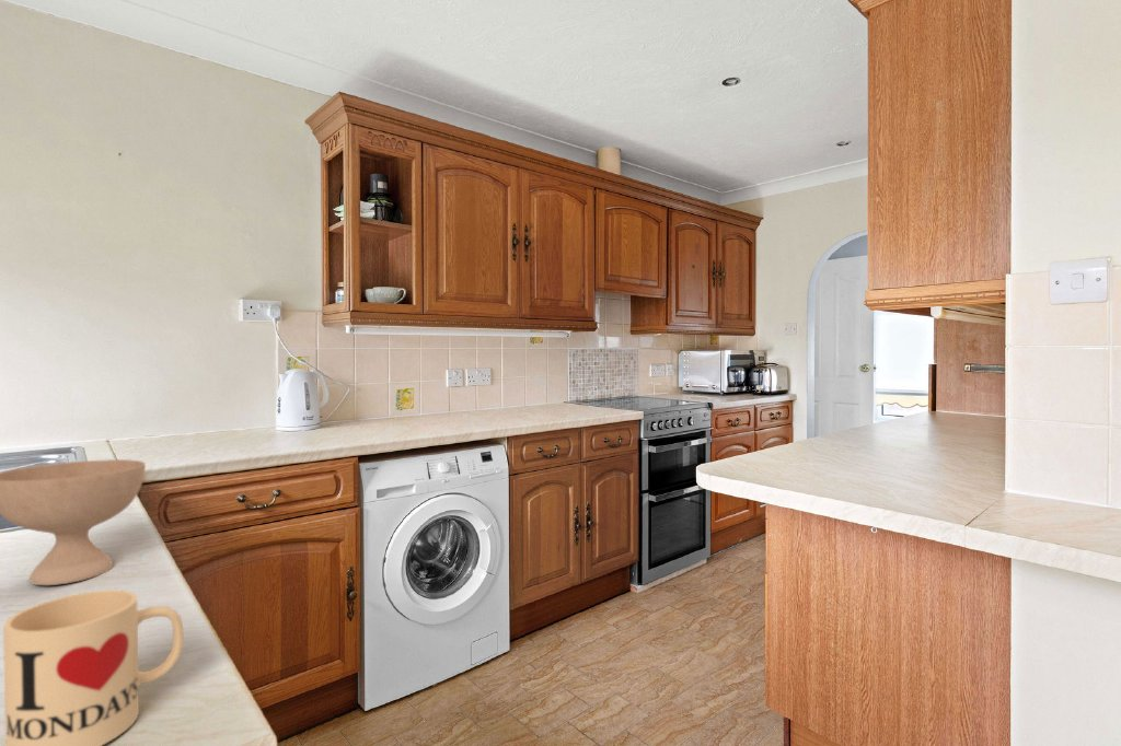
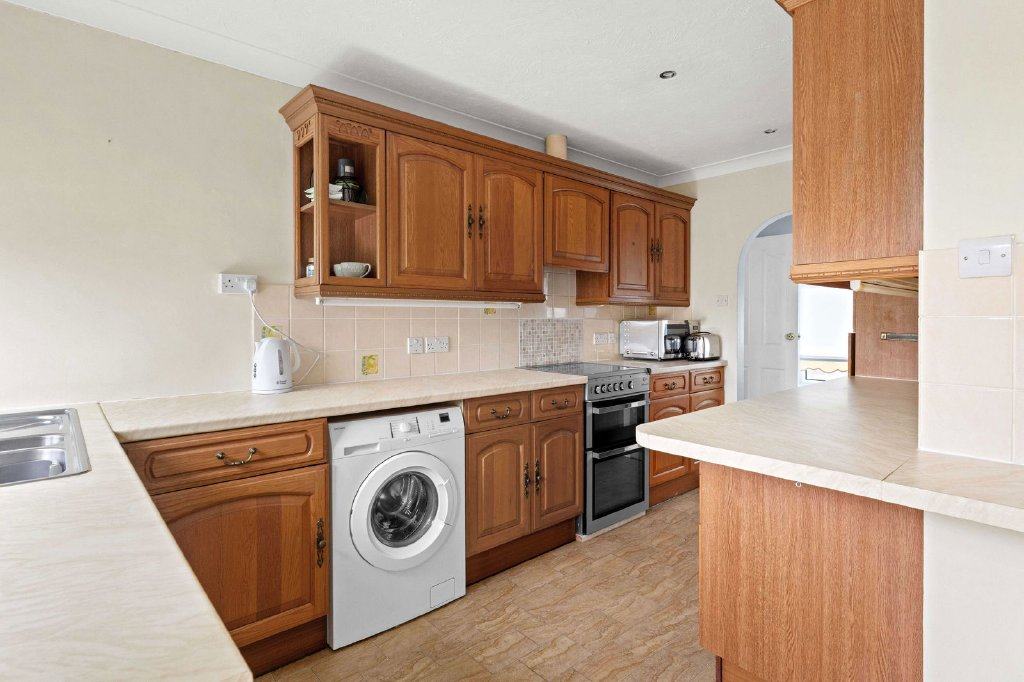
- bowl (71, 521)
- mug (101, 662)
